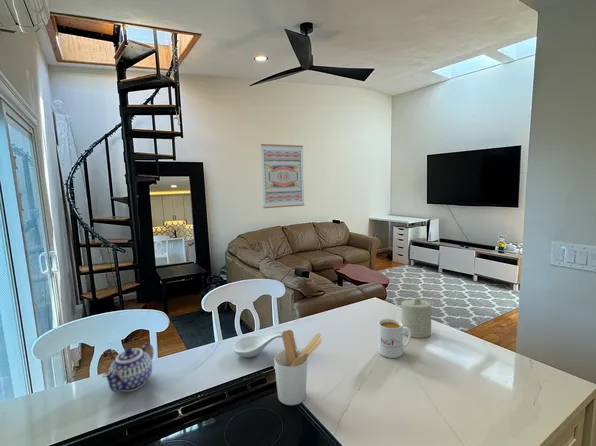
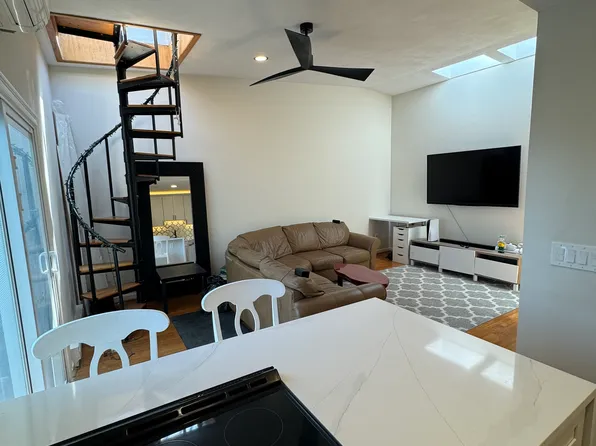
- utensil holder (299, 366)
- mug (394, 337)
- spoon rest (265, 342)
- candle (415, 315)
- teapot (130, 366)
- wall art (283, 176)
